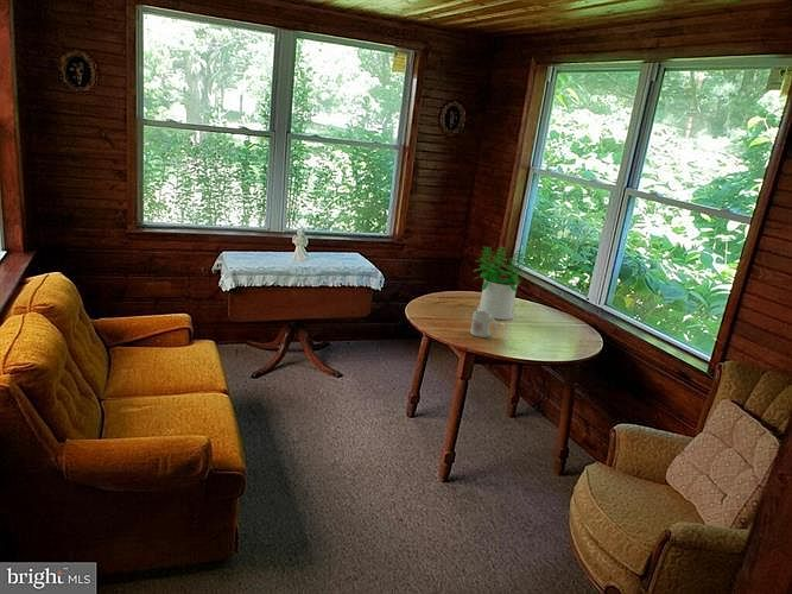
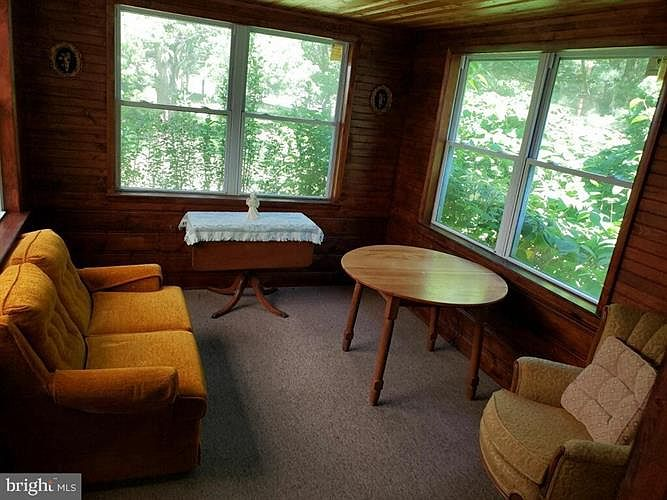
- potted plant (496, 279)
- mug (484, 324)
